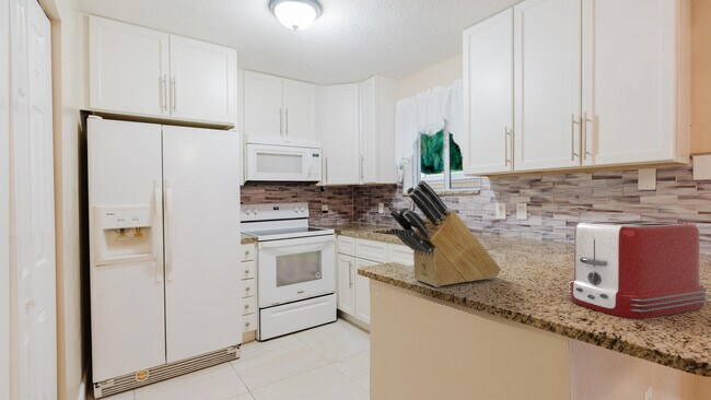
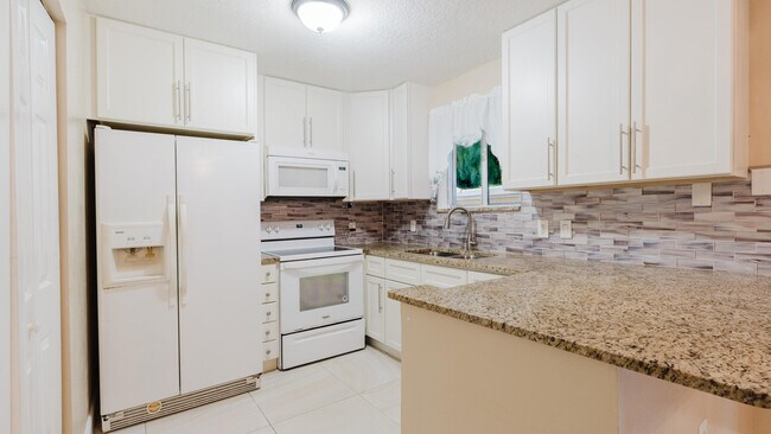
- knife block (445, 231)
- toaster (634, 262)
